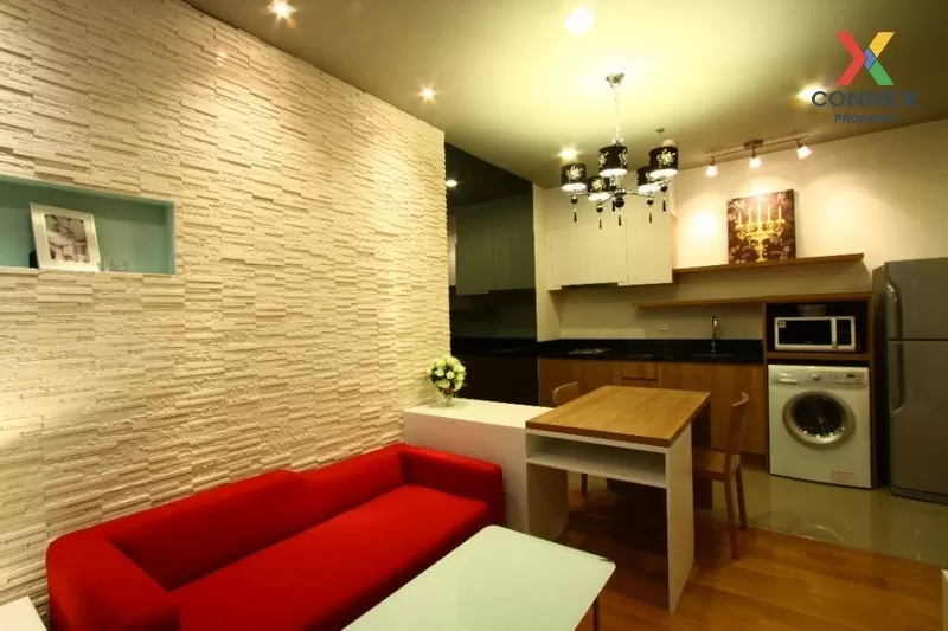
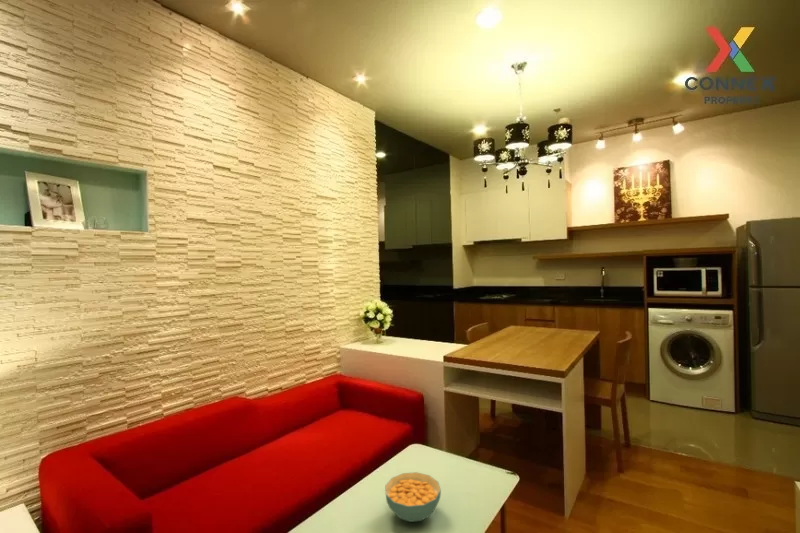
+ cereal bowl (413, 501)
